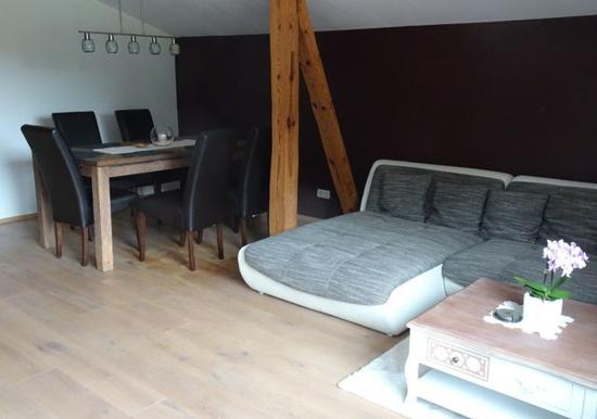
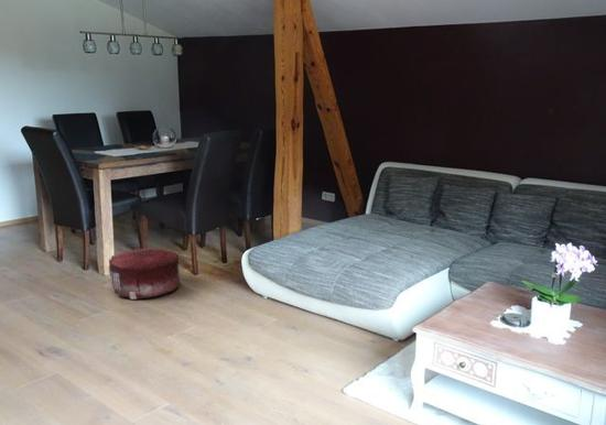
+ pouf (144, 270)
